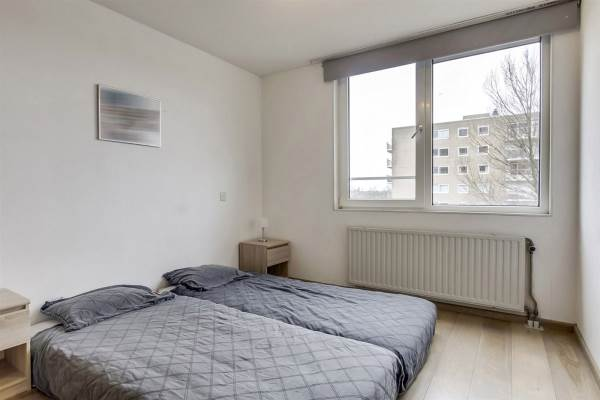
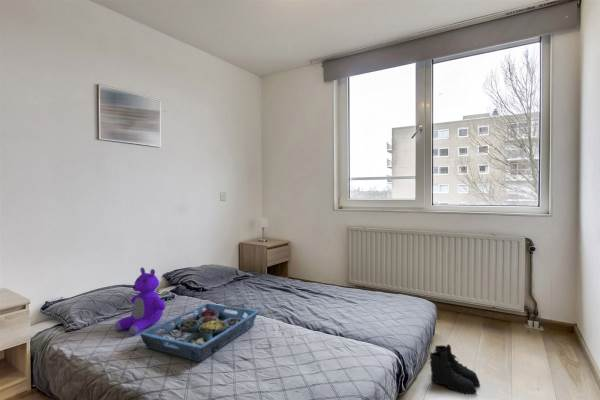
+ boots (453, 365)
+ serving tray (205, 327)
+ stuffed bear (140, 298)
